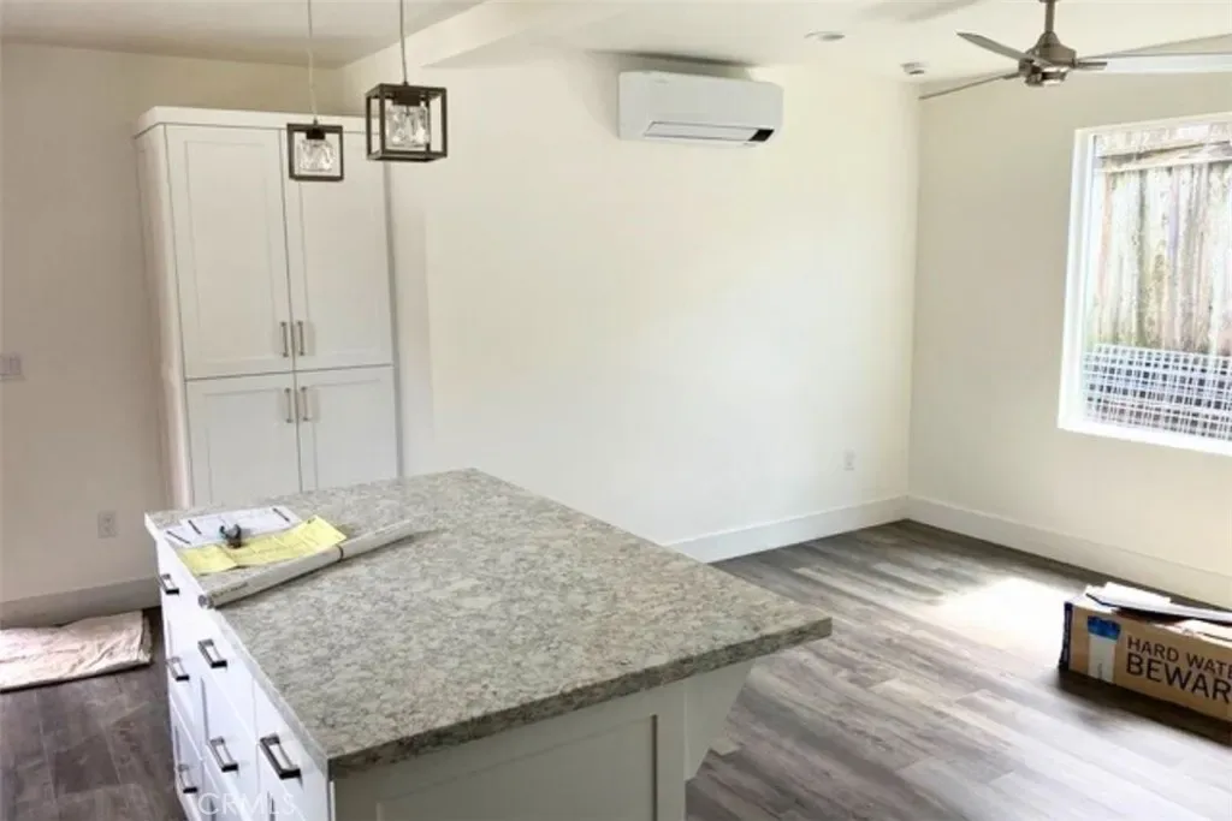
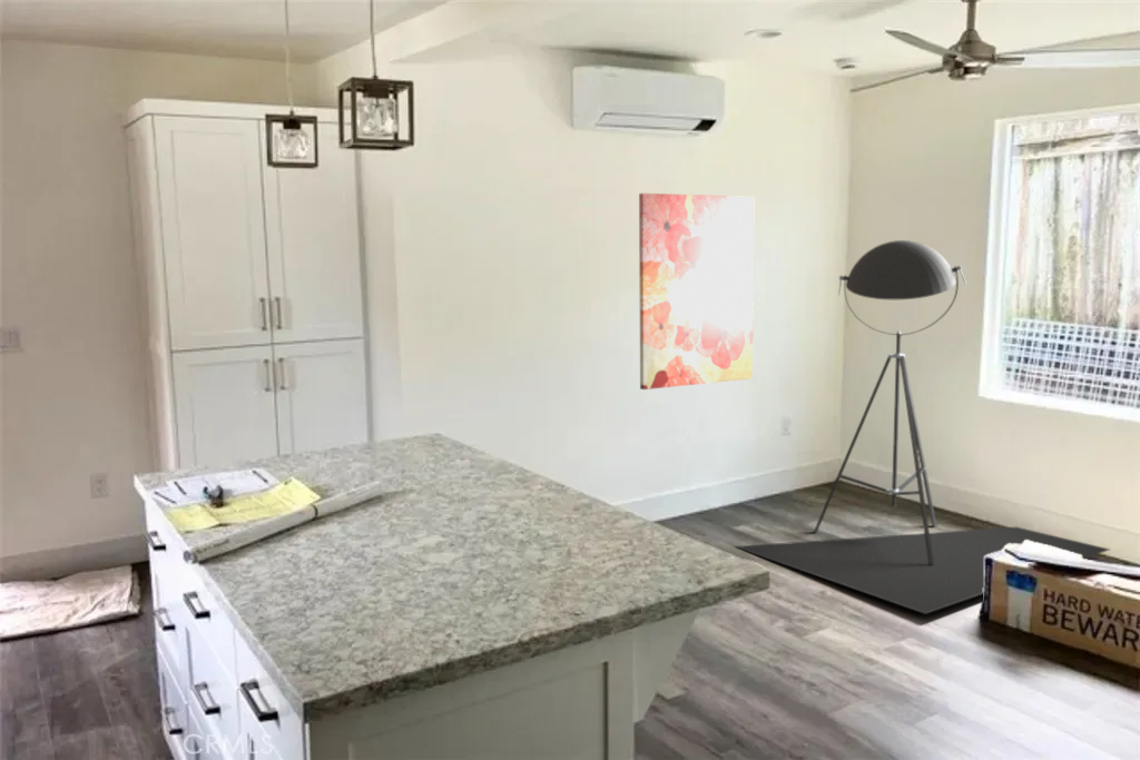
+ floor lamp (895, 393)
+ wall art (698, 290)
